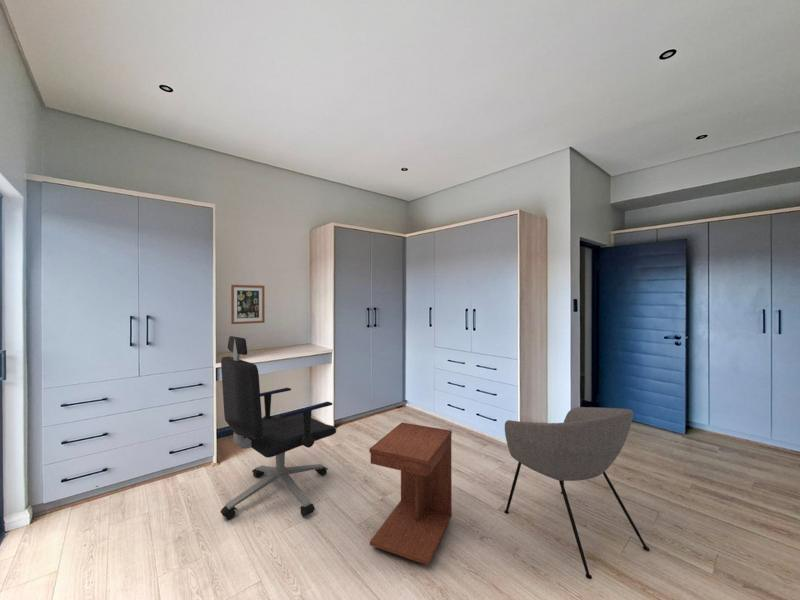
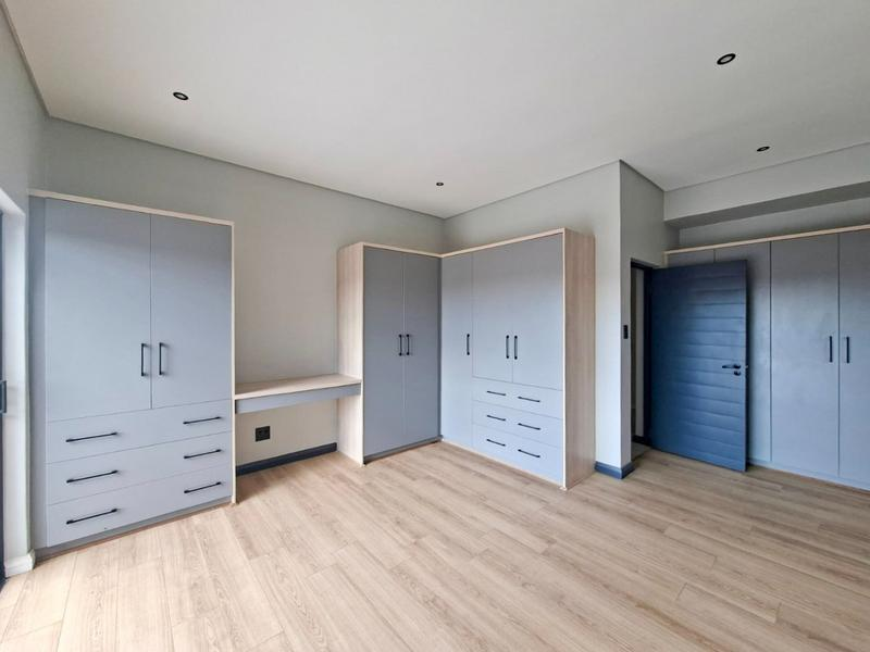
- office chair (281, 414)
- wall art (248, 304)
- armchair (570, 464)
- side table (413, 486)
